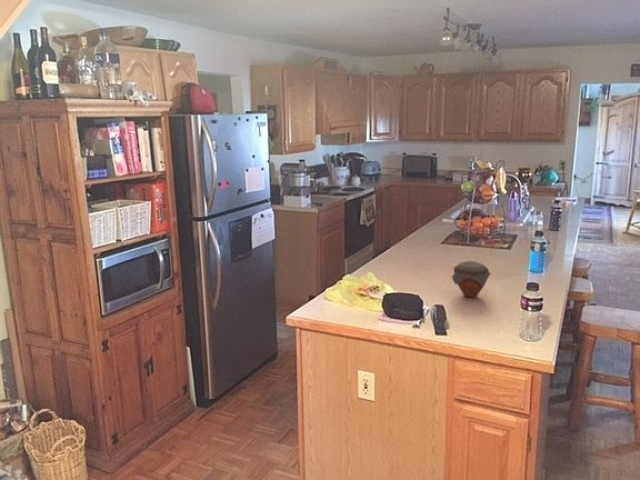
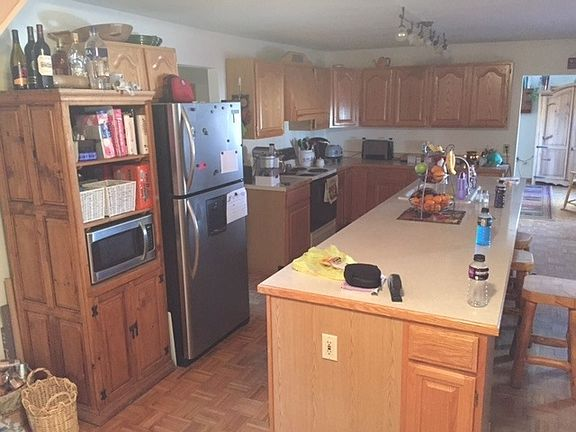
- jar (471, 279)
